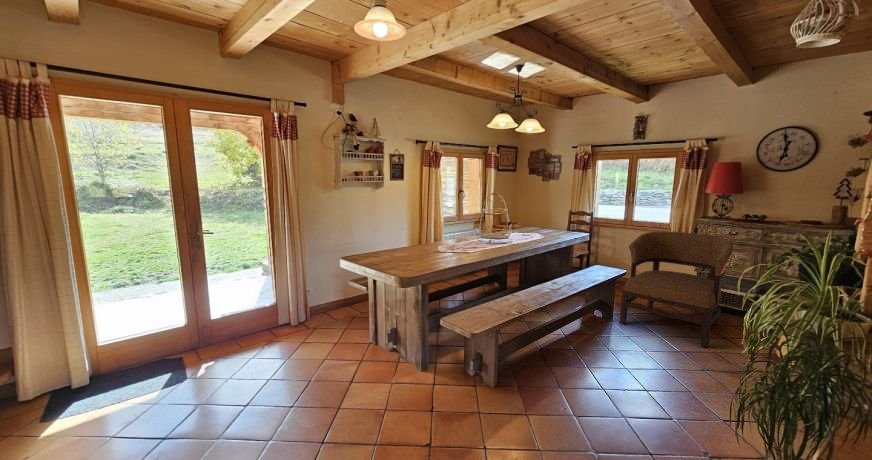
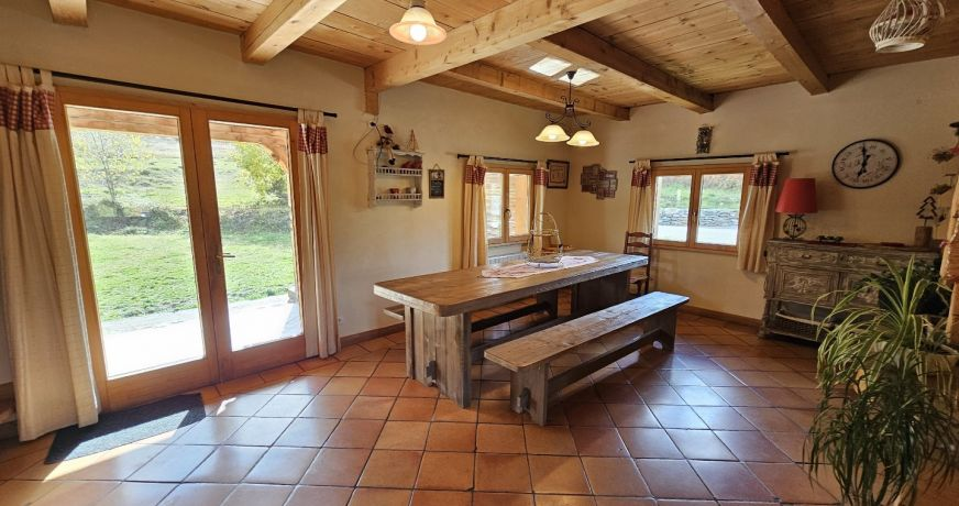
- armchair (675, 280)
